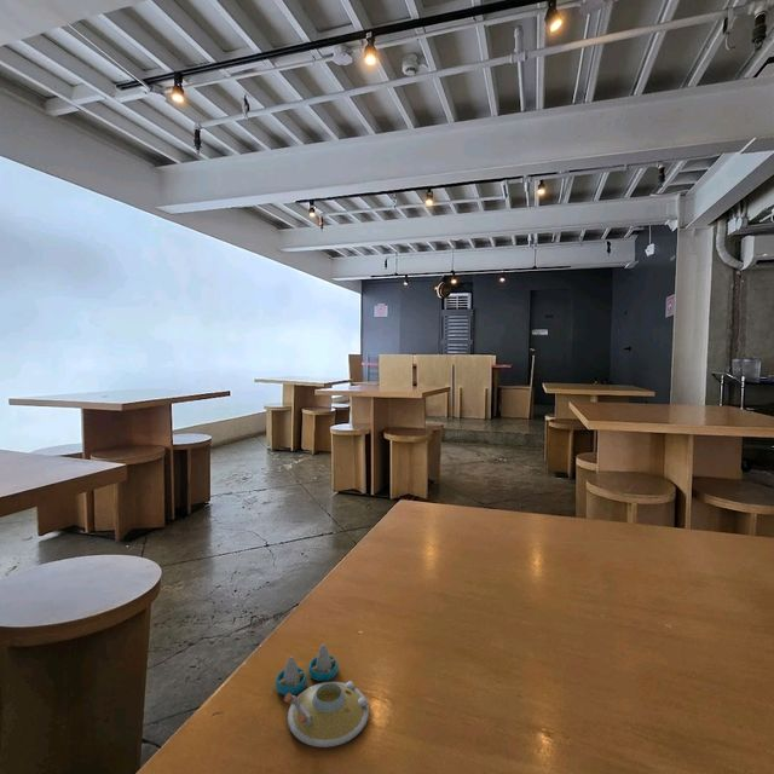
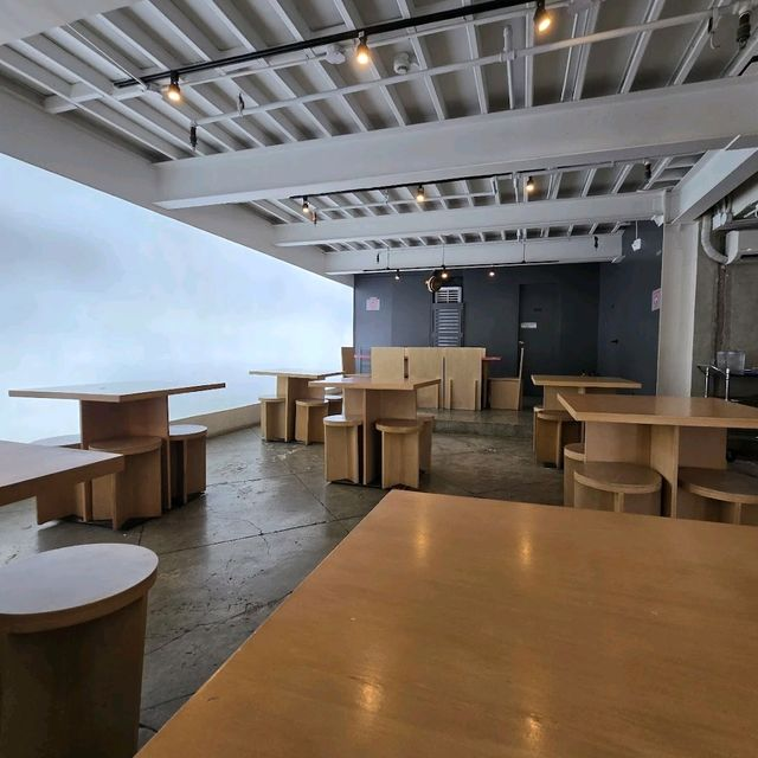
- salt and pepper shaker set (320, 687)
